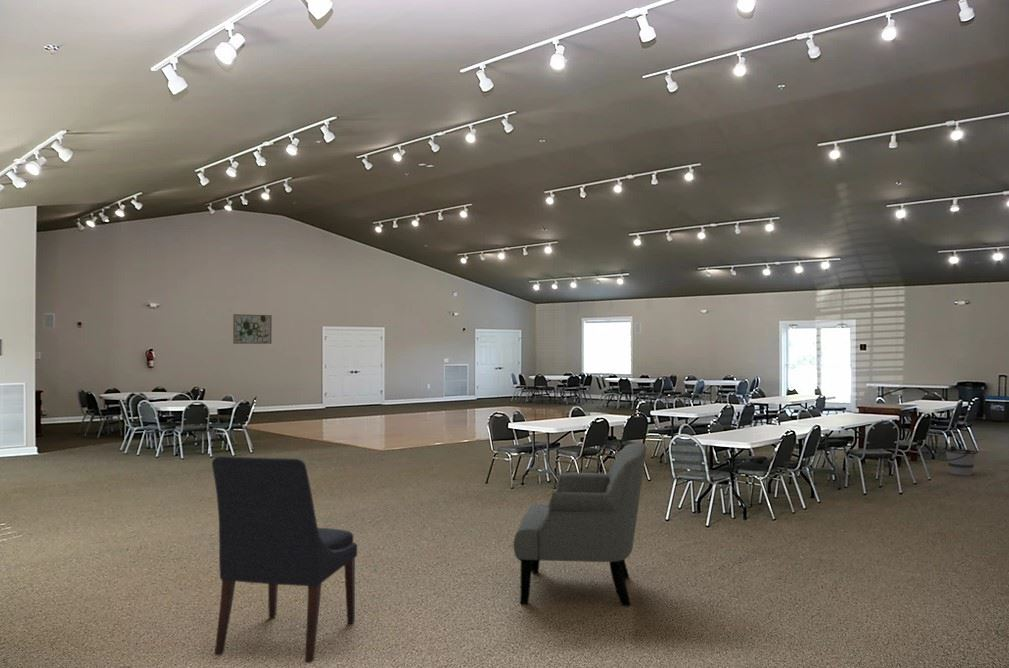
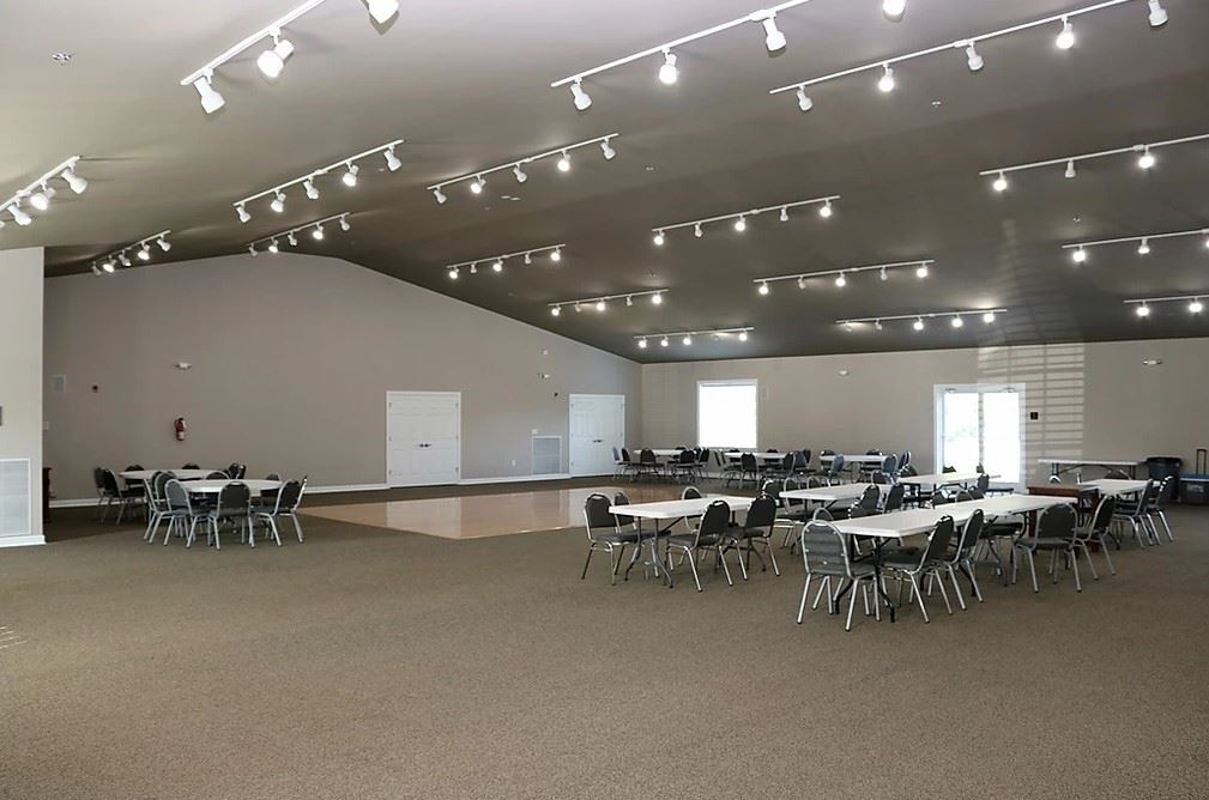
- chair (285, 544)
- wall art (253, 329)
- bucket (957, 461)
- chair (582, 515)
